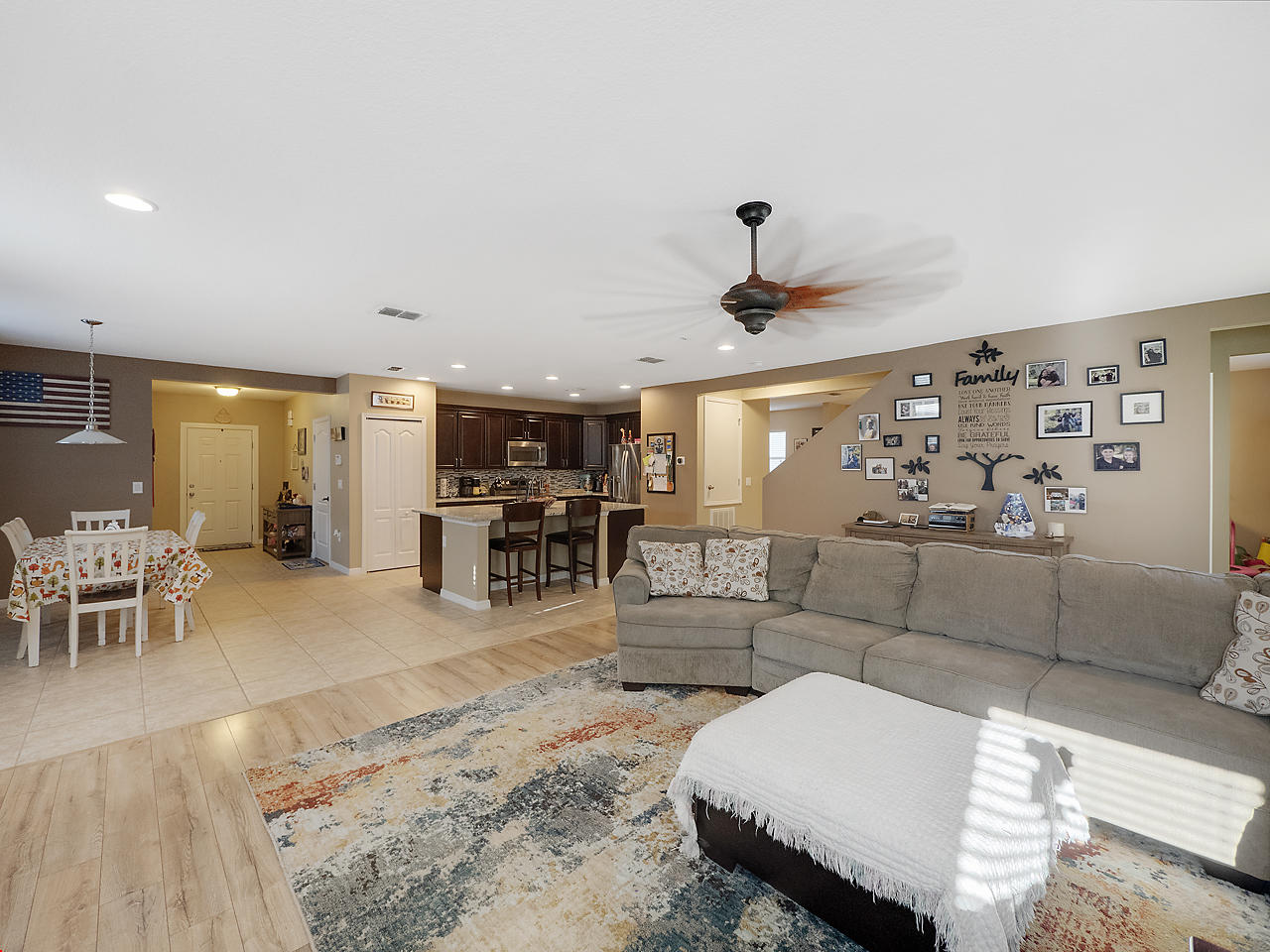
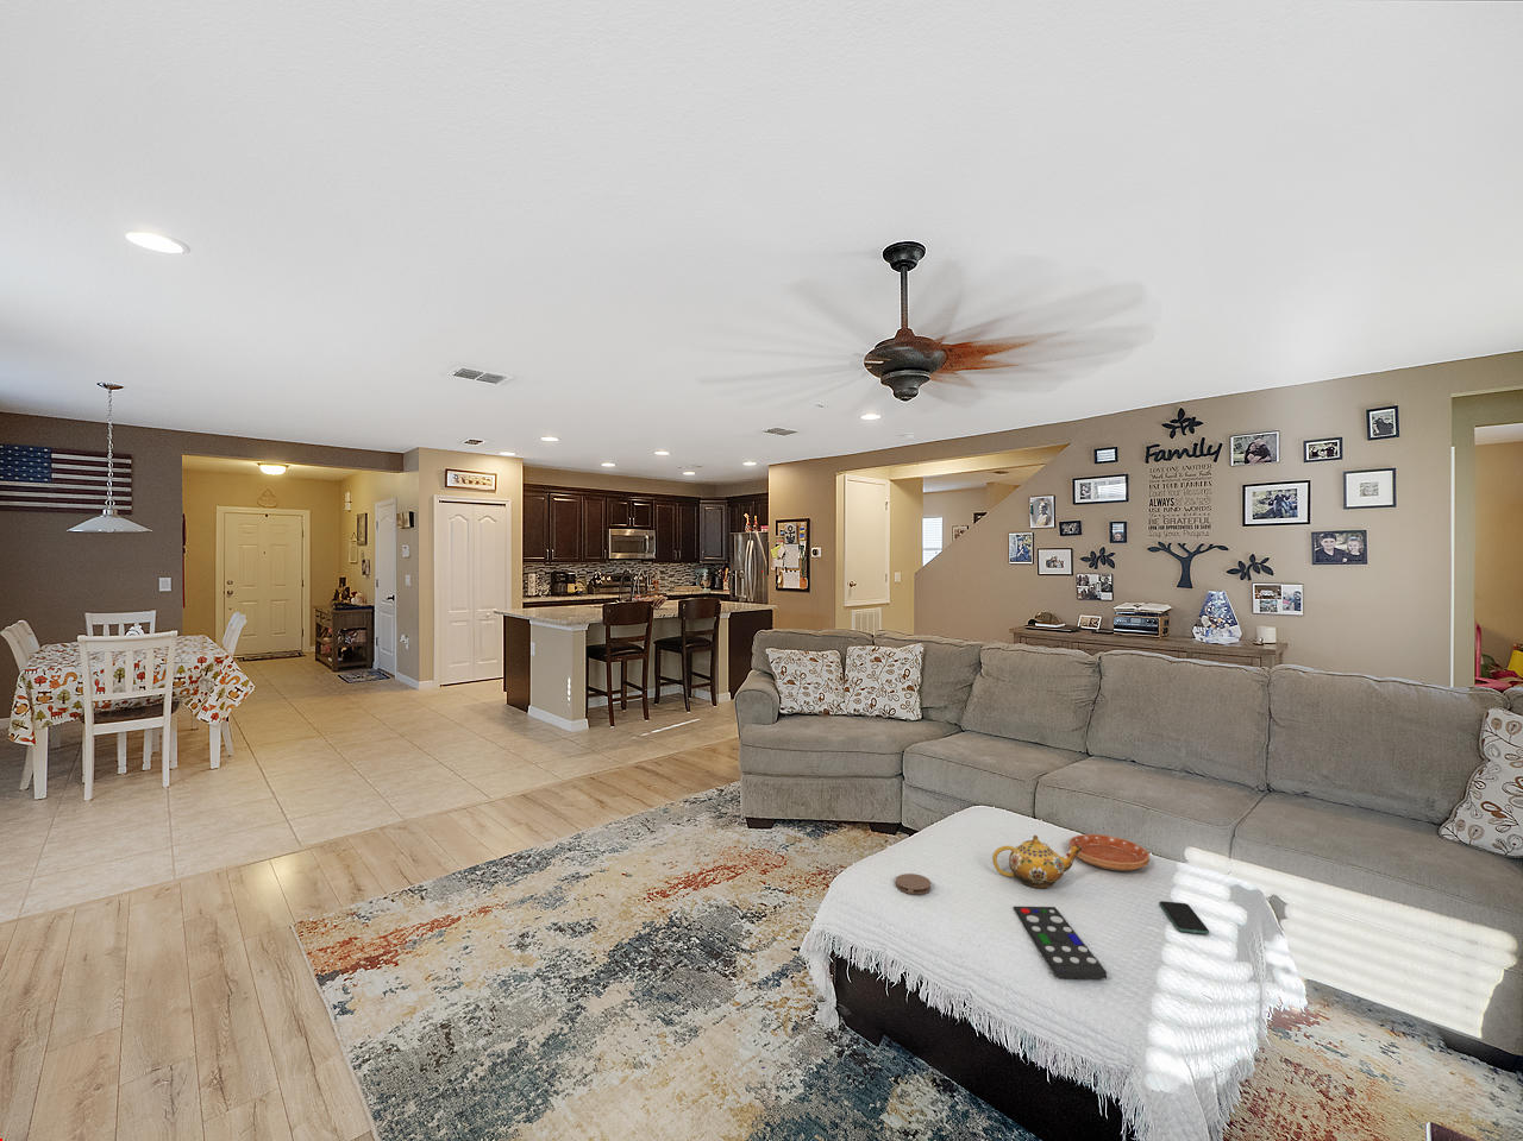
+ coaster (913, 883)
+ teapot (1036, 858)
+ remote control (1055, 937)
+ smartphone (1182, 917)
+ saucer (1108, 852)
